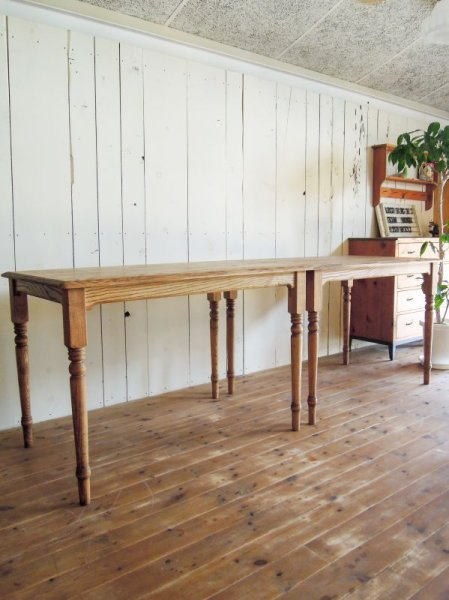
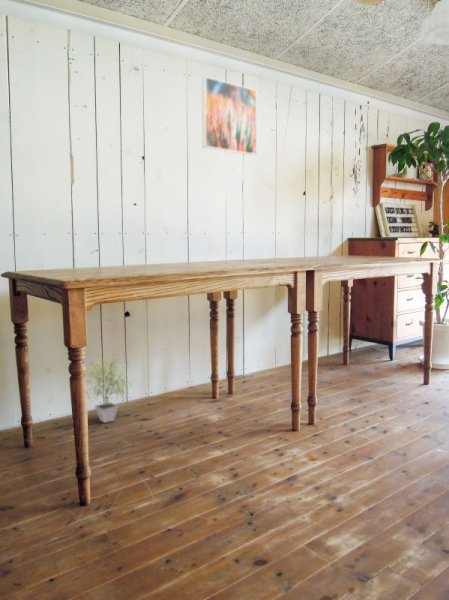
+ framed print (230, 118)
+ potted plant (107, 385)
